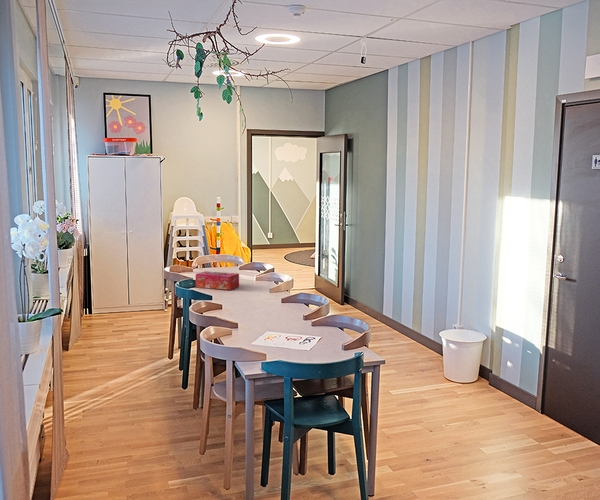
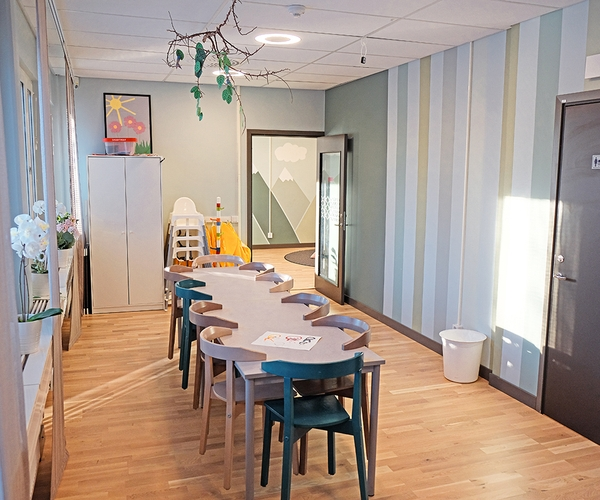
- tissue box (217, 280)
